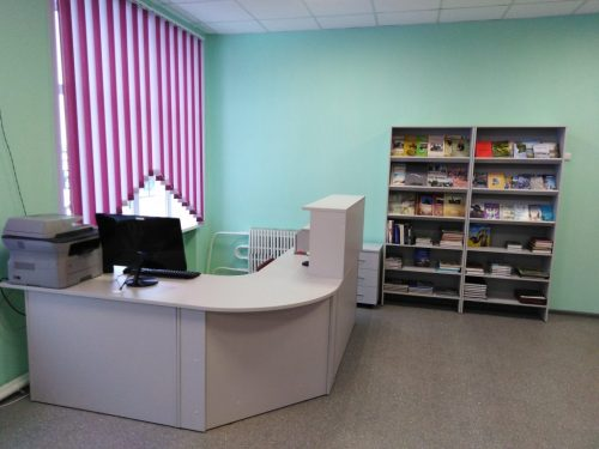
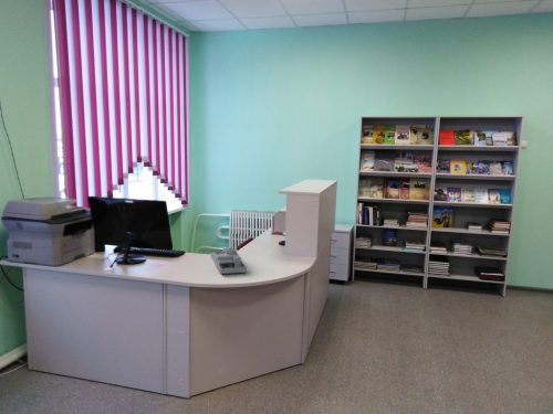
+ desk organizer (227, 257)
